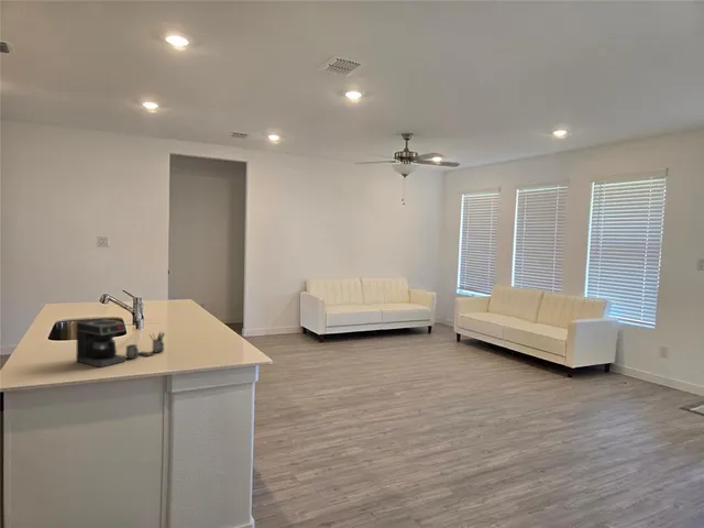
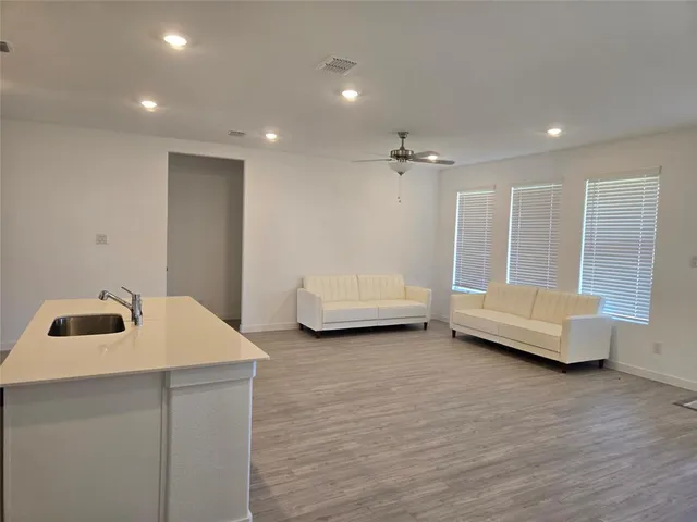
- coffee maker (124, 330)
